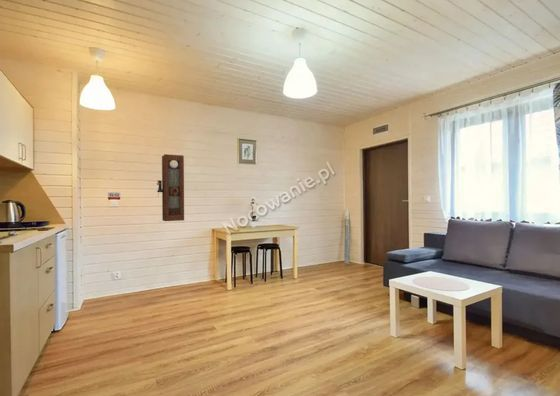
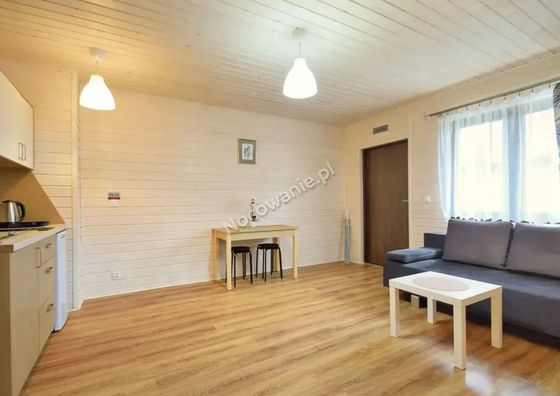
- pendulum clock (170, 188)
